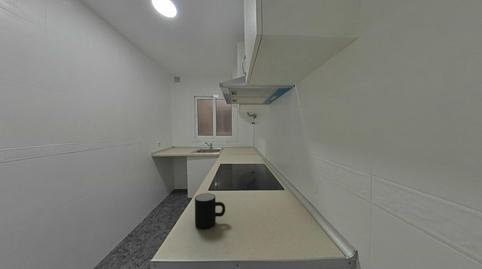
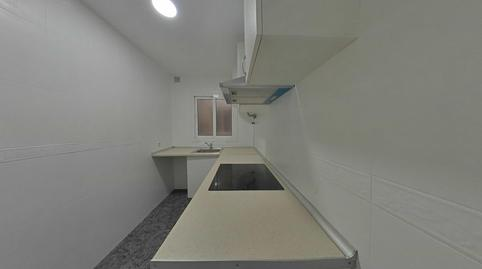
- mug (210, 209)
